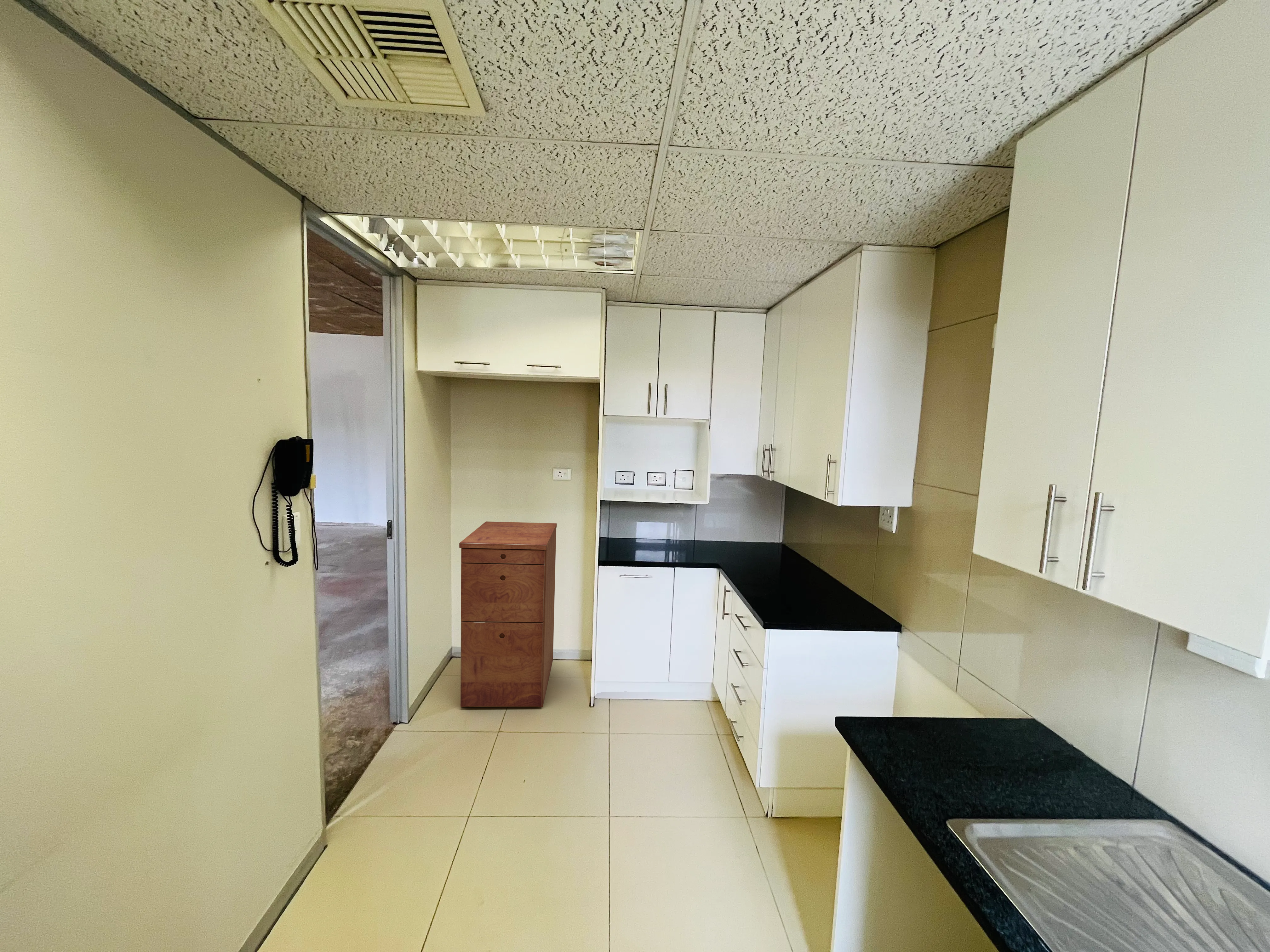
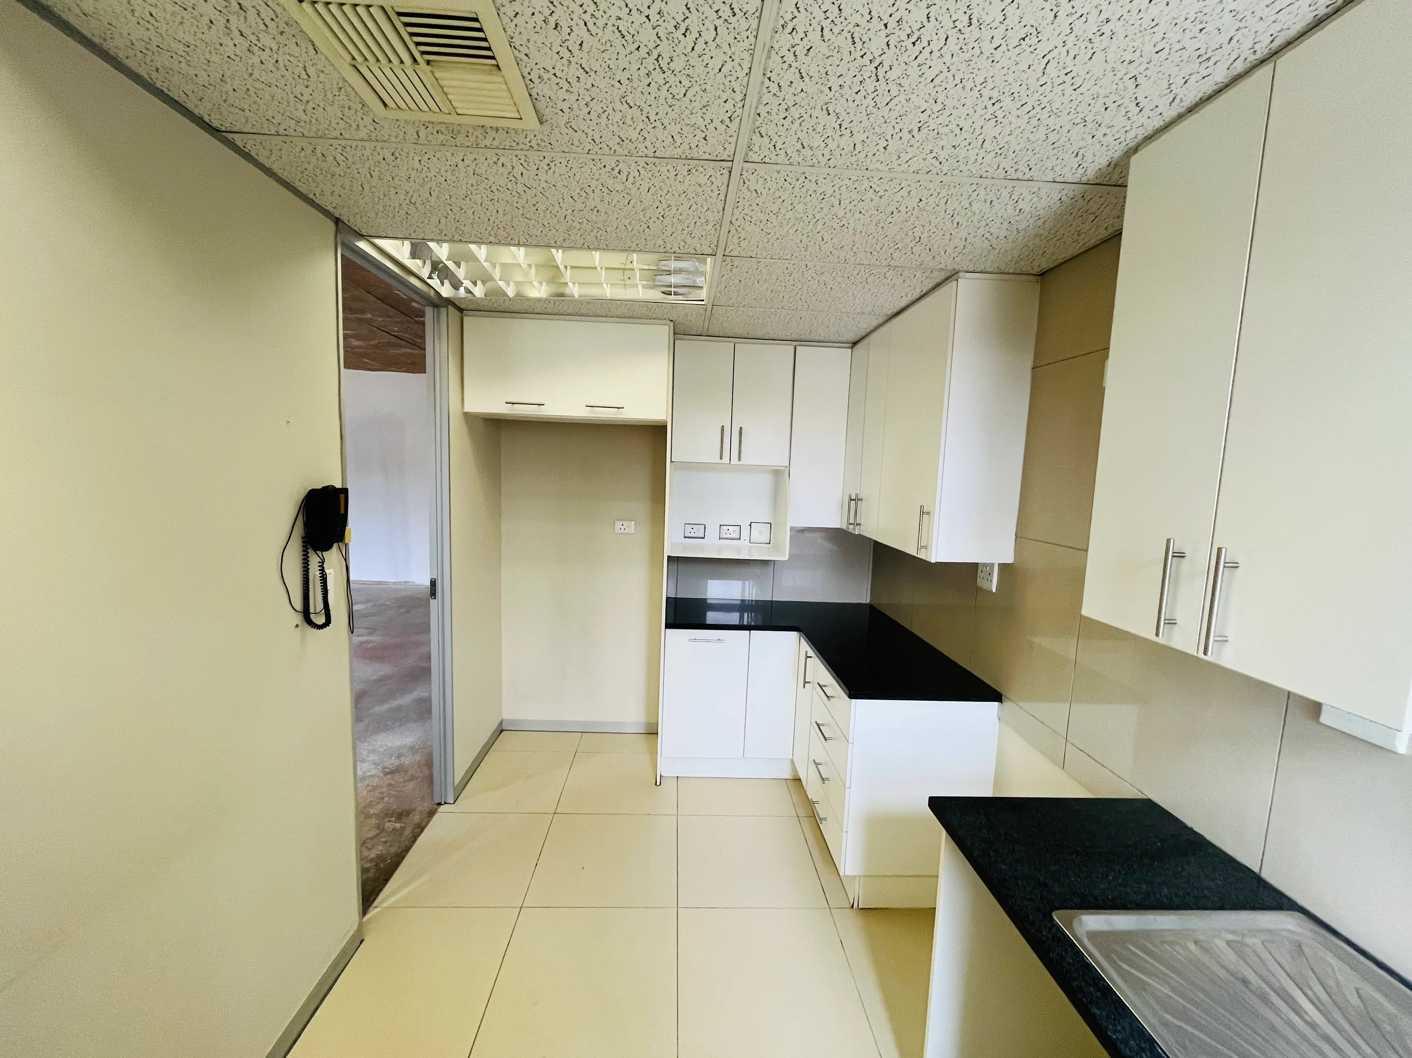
- filing cabinet (512, 608)
